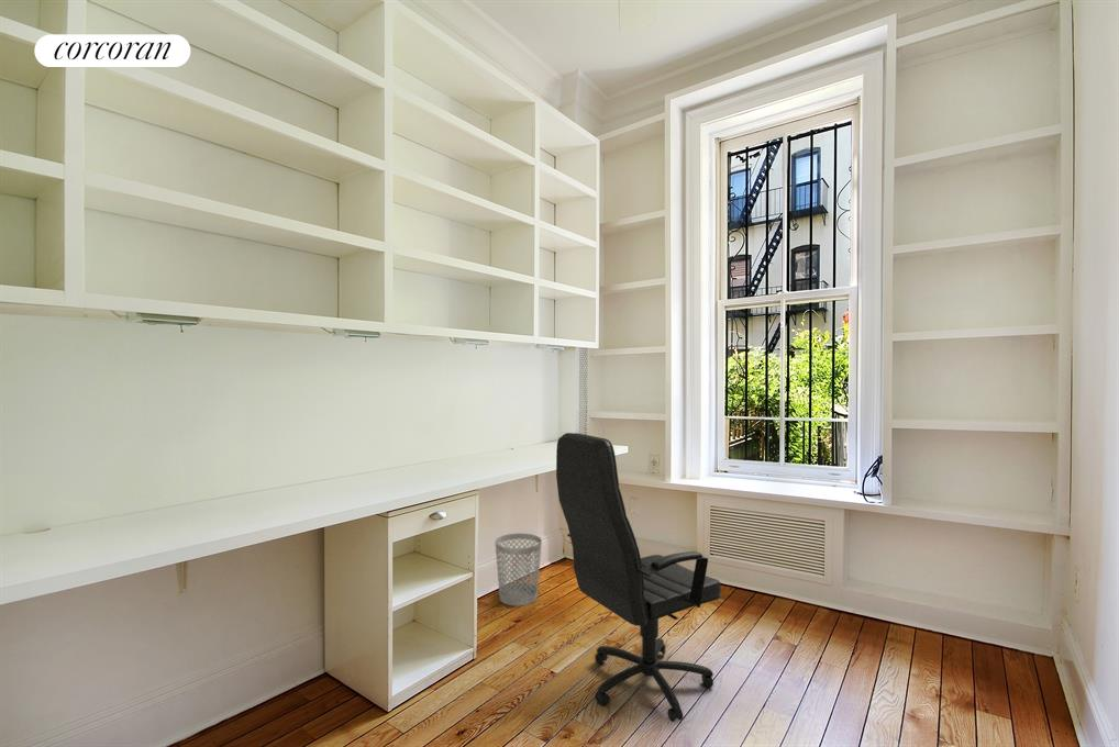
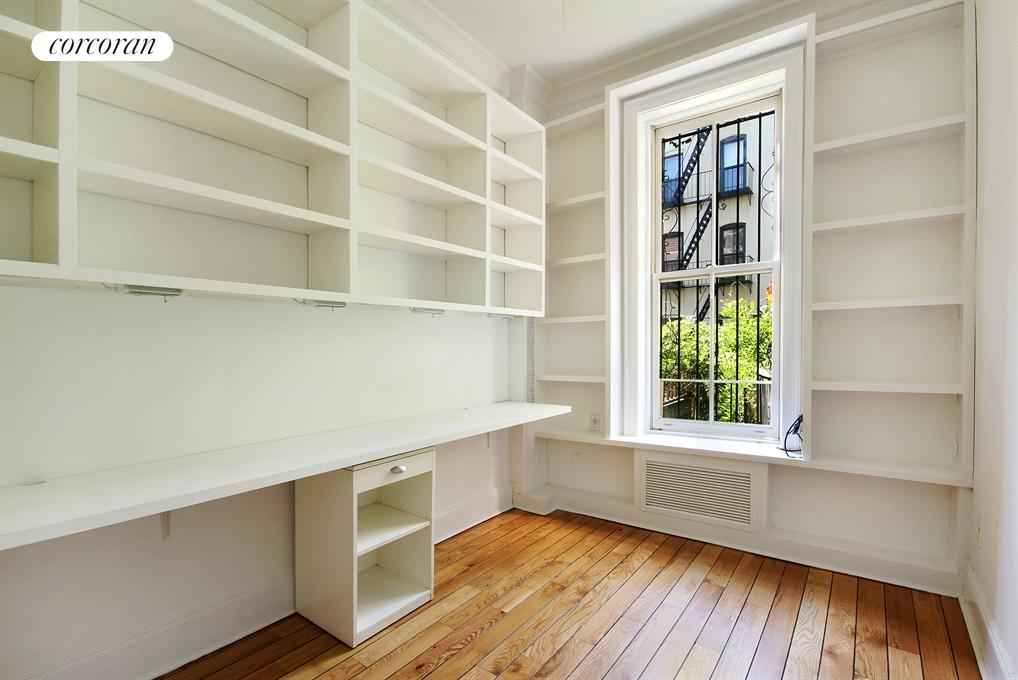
- office chair (636, 559)
- wastebasket (518, 569)
